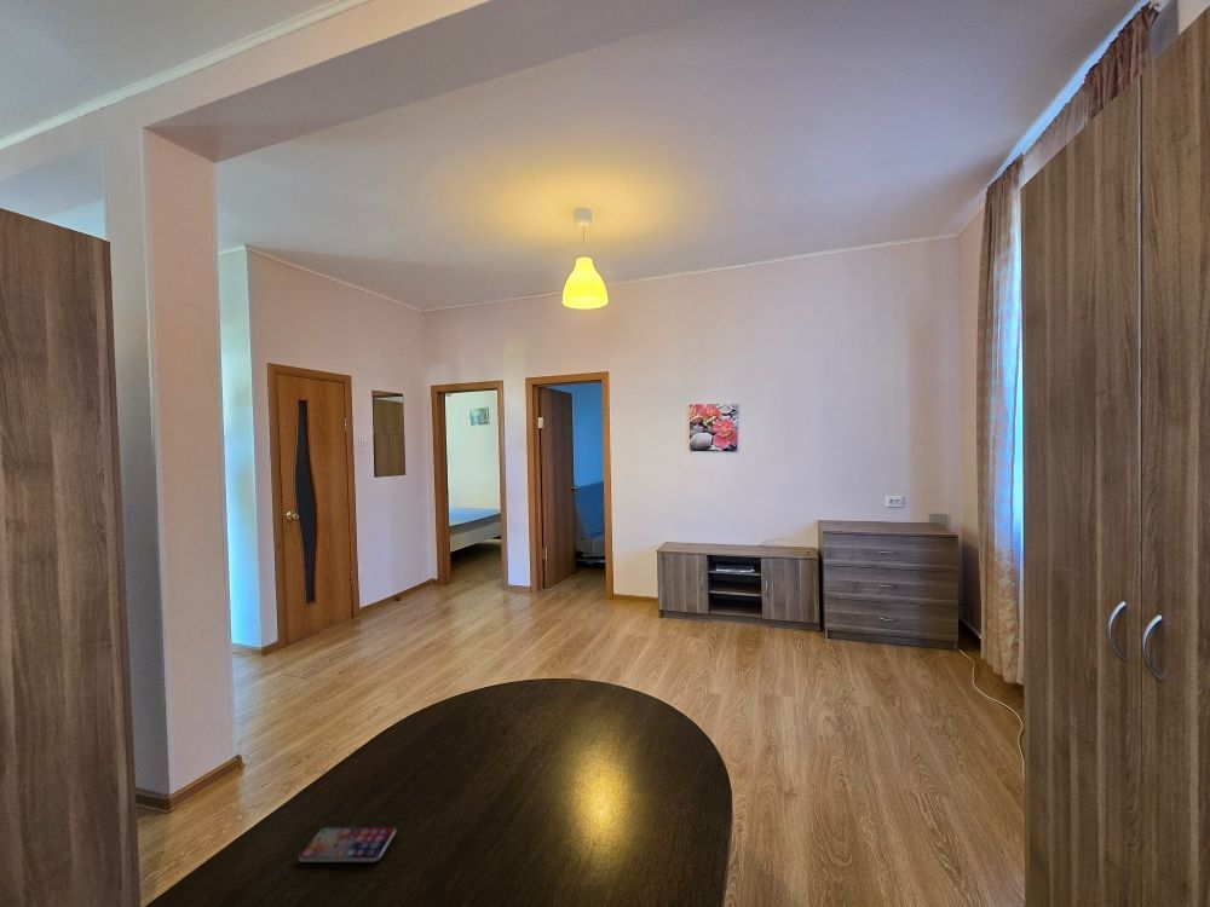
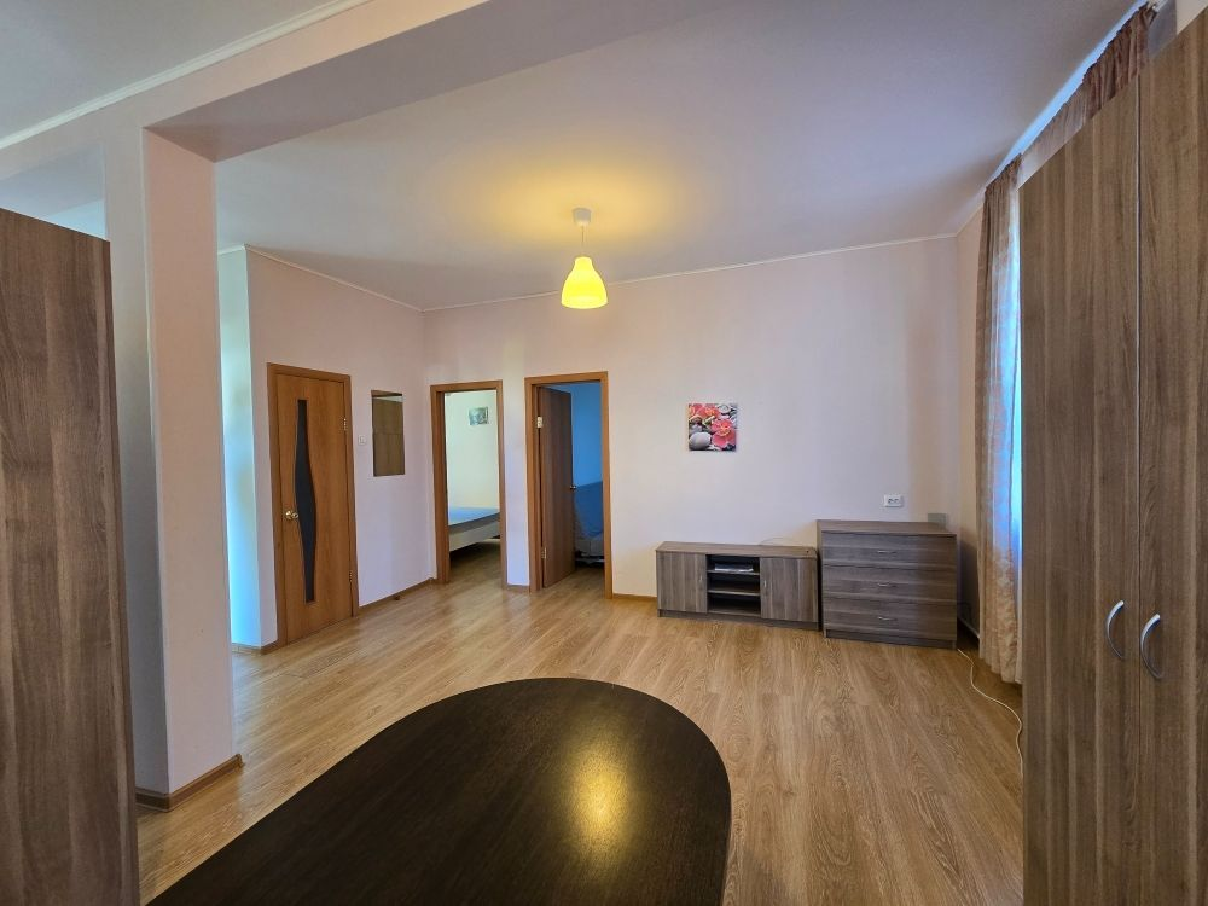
- smartphone (348, 843)
